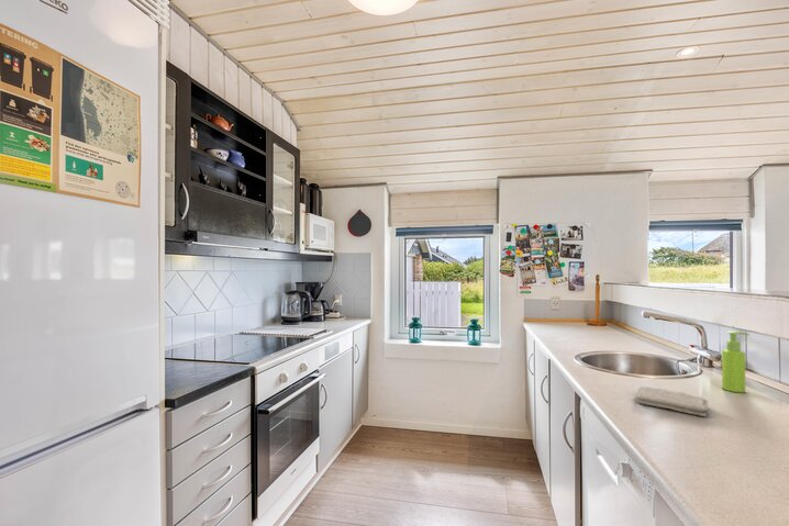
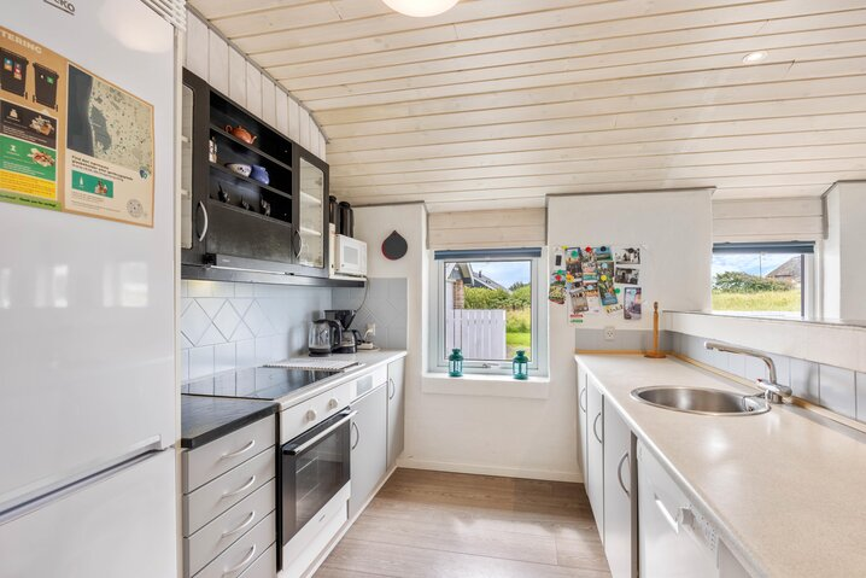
- soap dispenser (735, 360)
- washcloth (670, 400)
